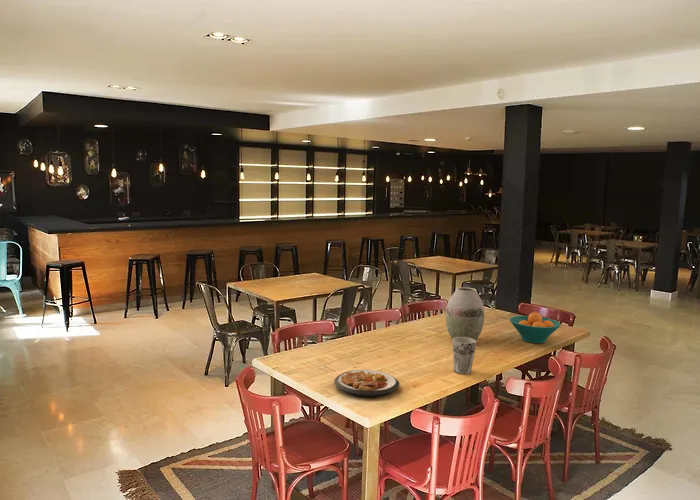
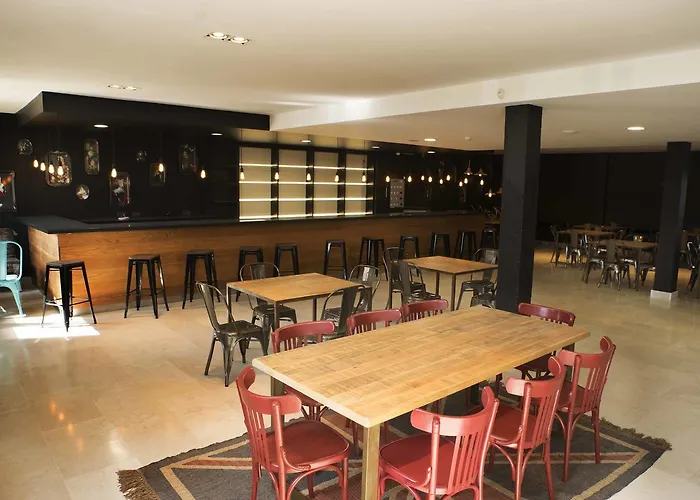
- fruit bowl (534, 326)
- plate (366, 380)
- cup (463, 355)
- vase (464, 315)
